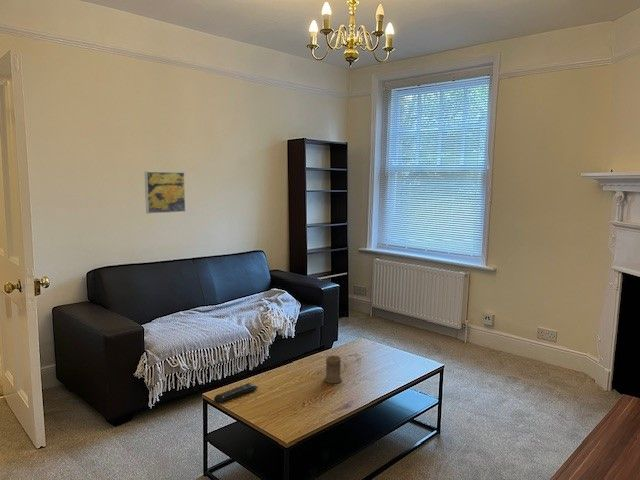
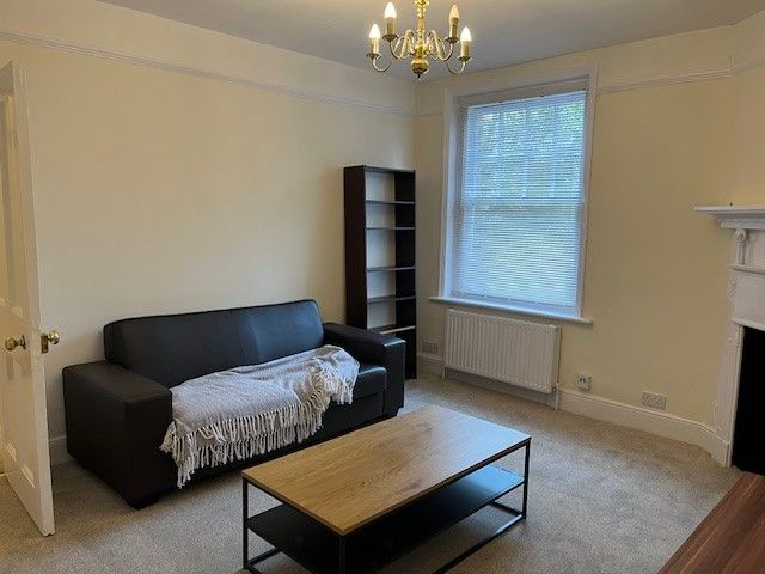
- mug (335, 369)
- remote control (236, 392)
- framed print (165, 192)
